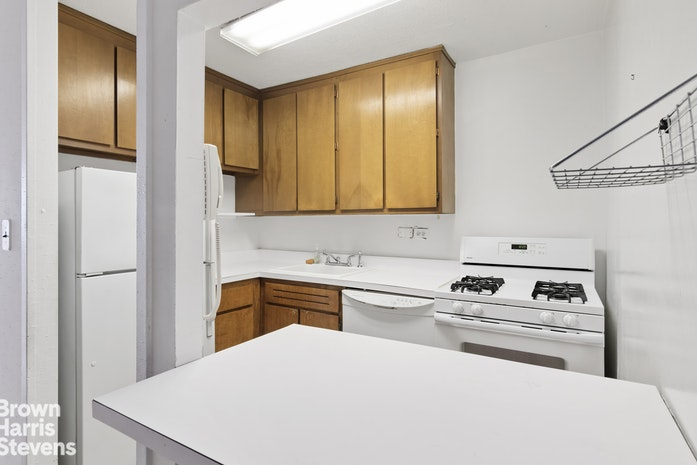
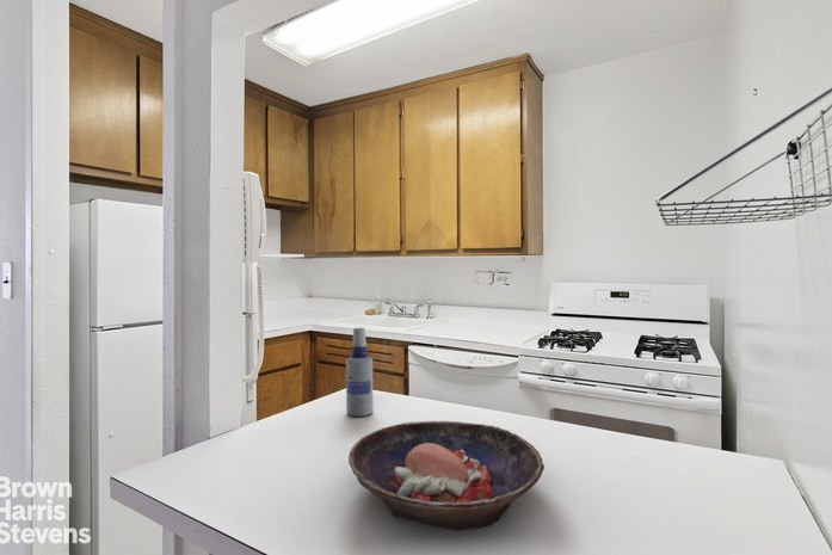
+ spray bottle (359, 370)
+ bowl (444, 468)
